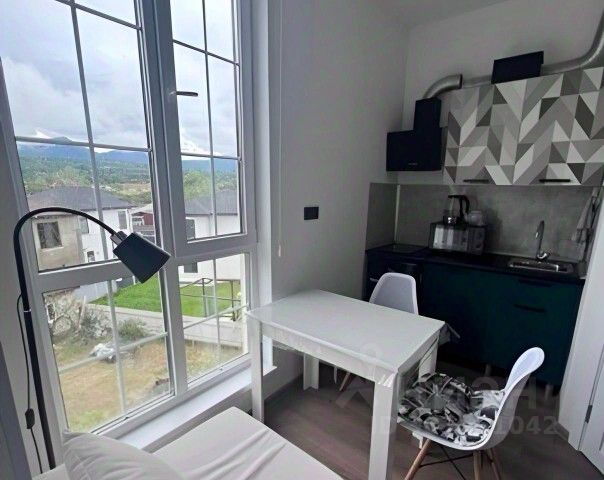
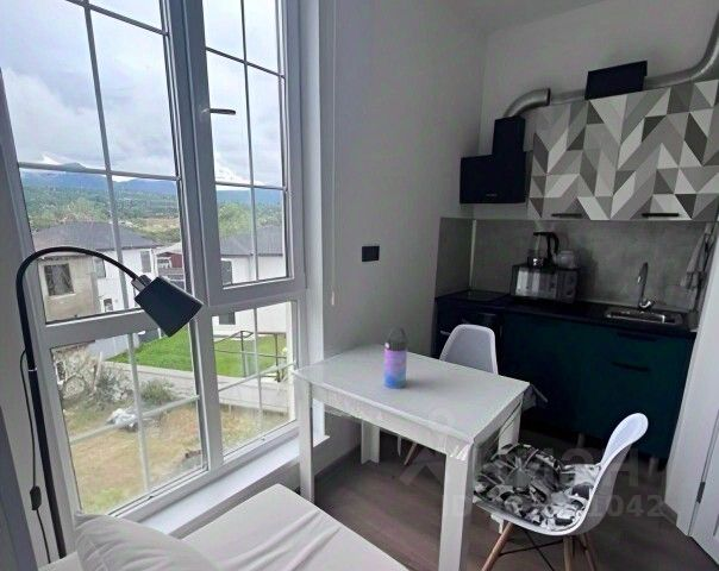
+ water bottle (395, 356)
